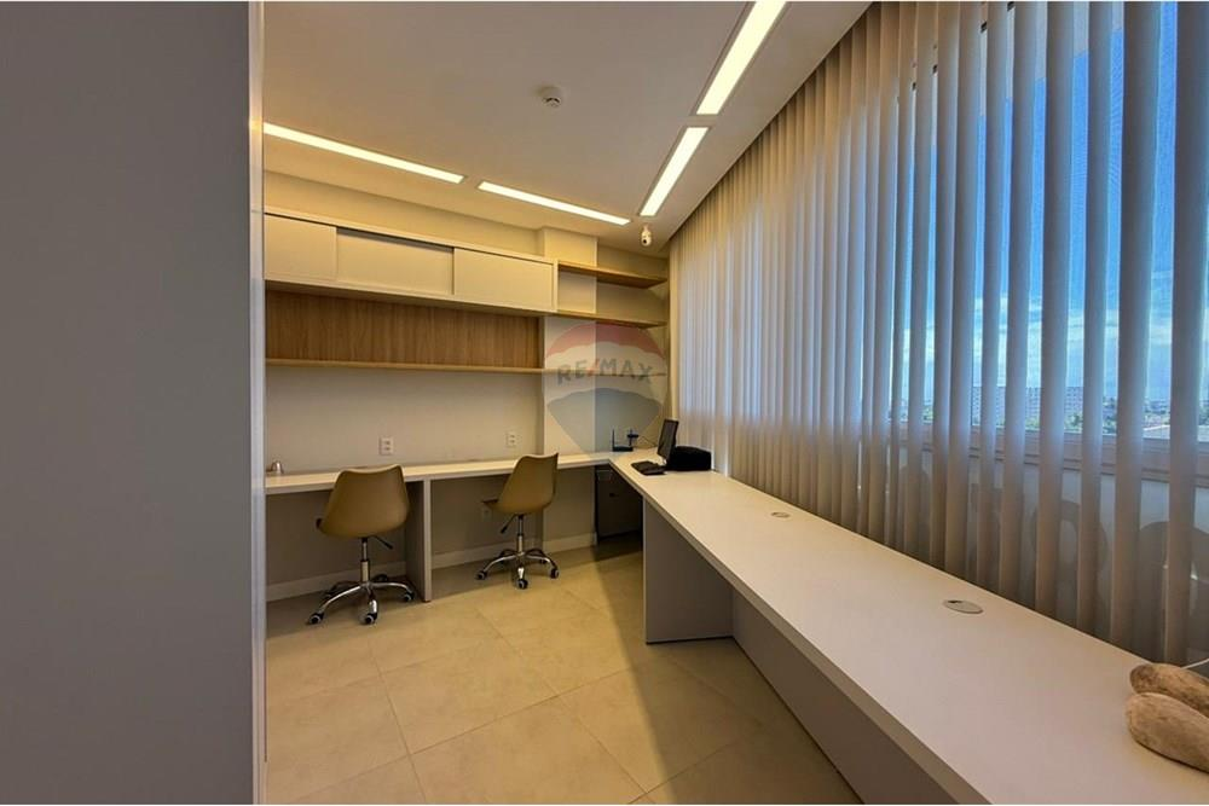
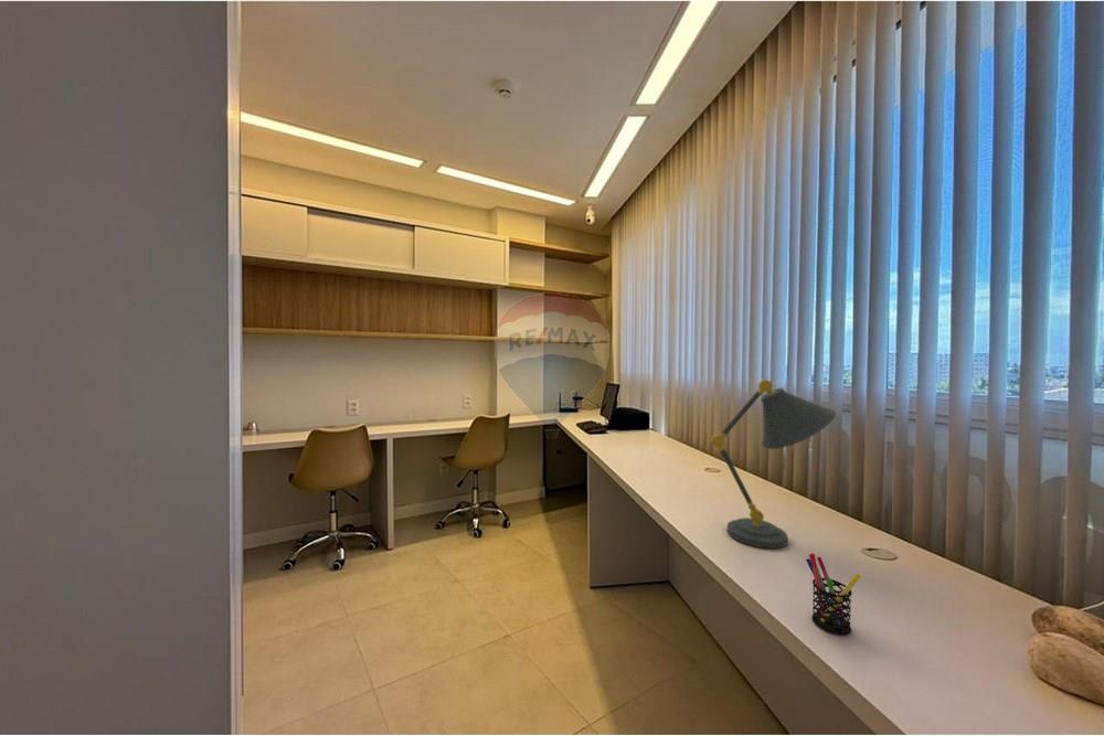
+ desk lamp (768, 448)
+ pen holder (829, 591)
